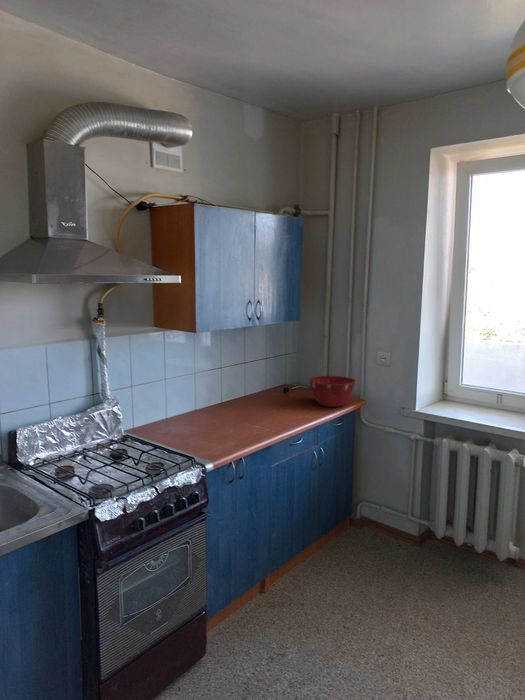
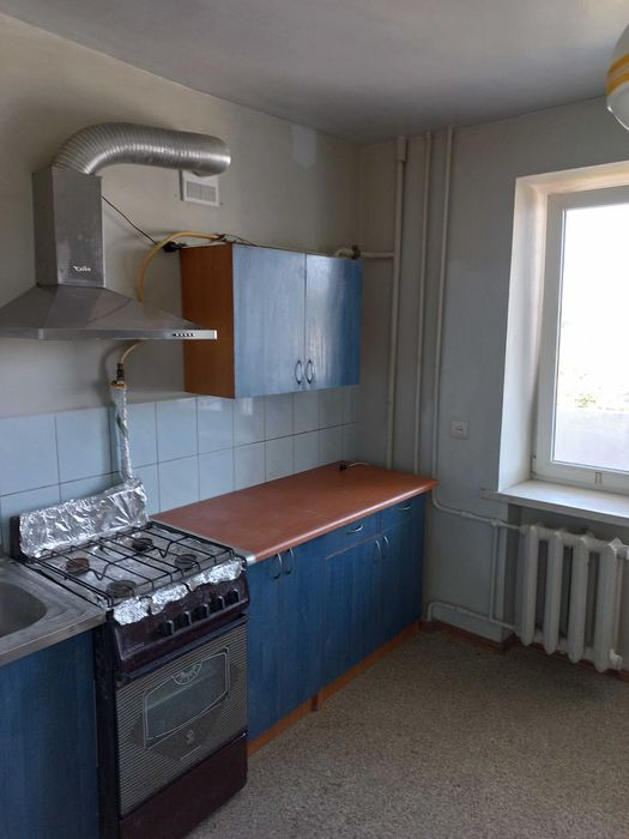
- mixing bowl (331, 392)
